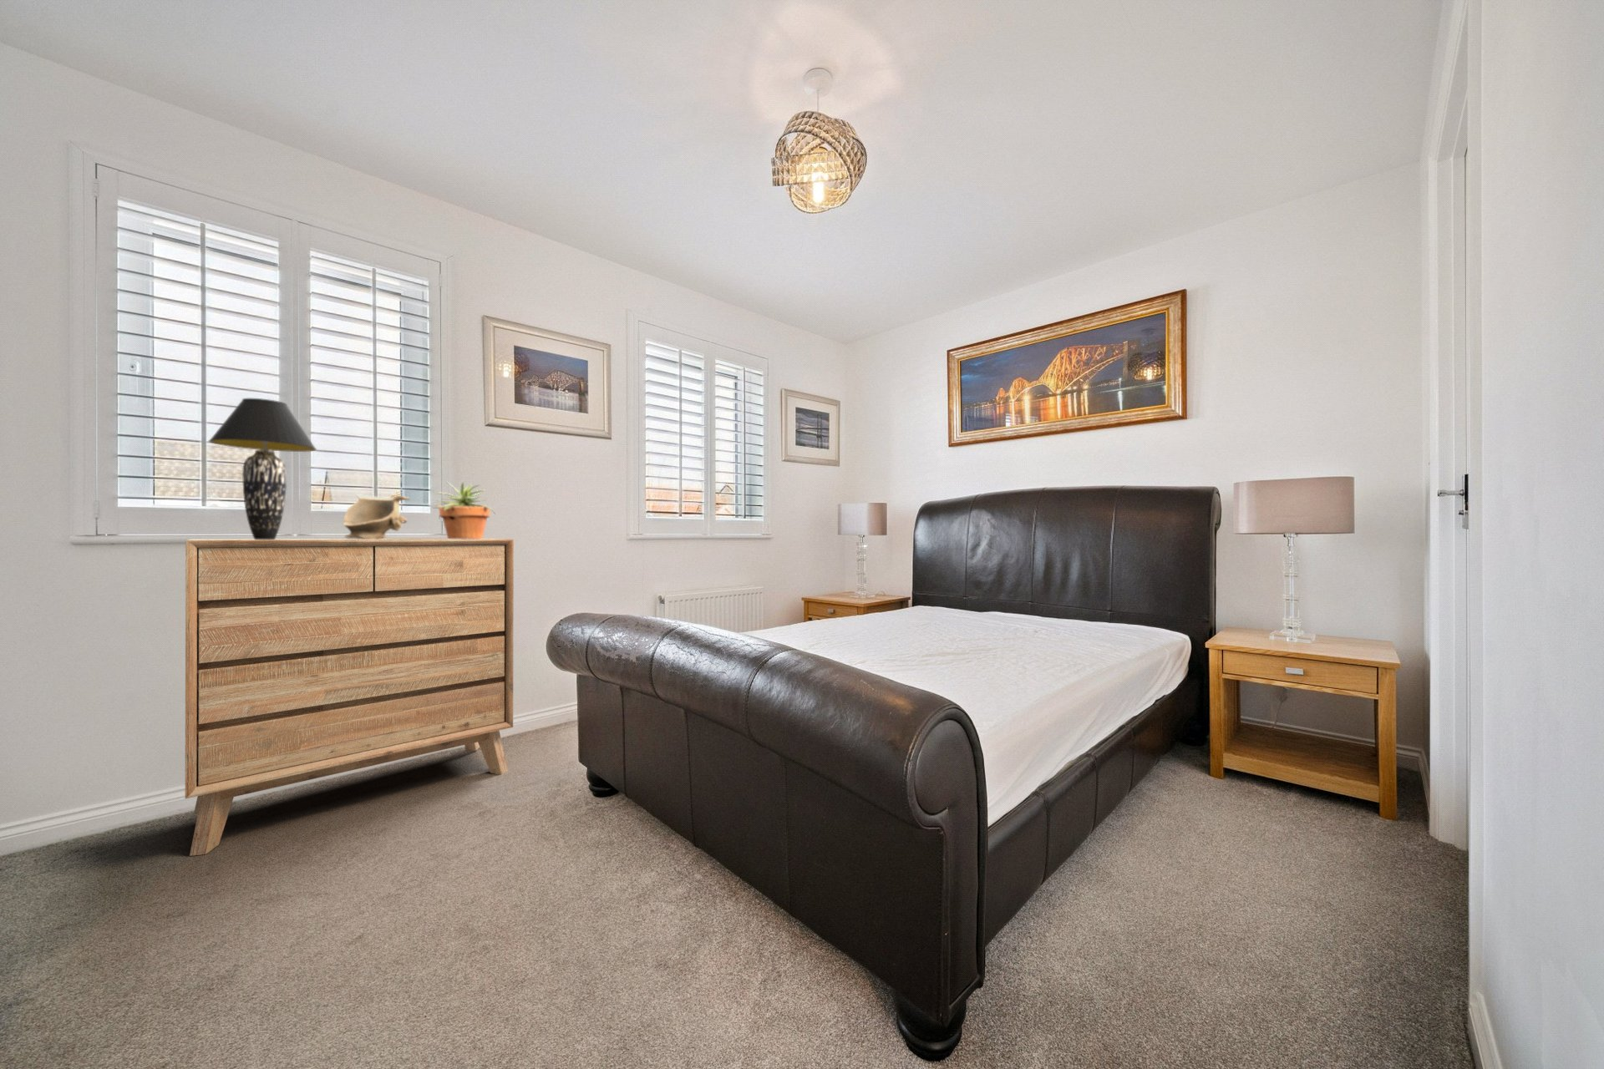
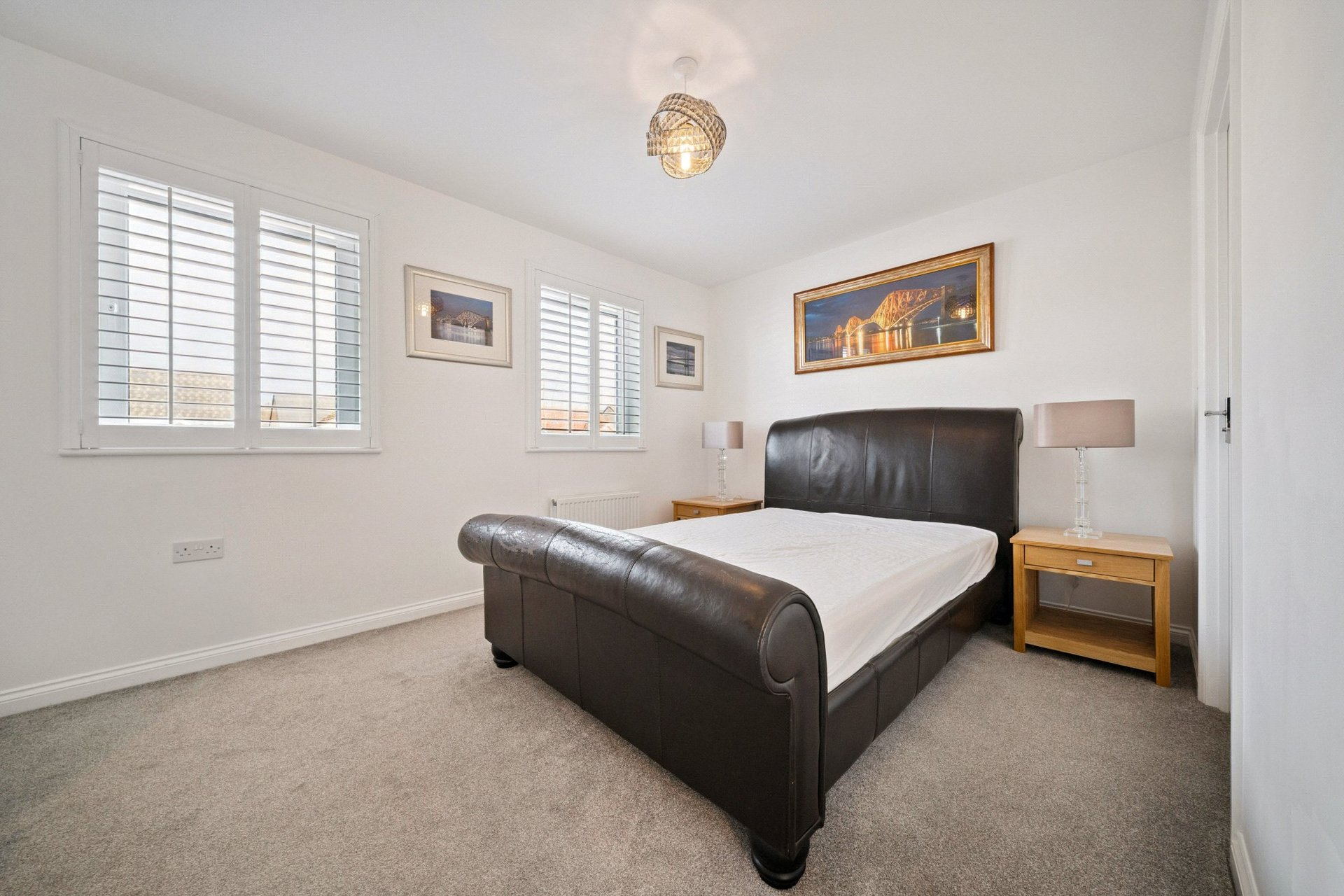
- dresser (364, 663)
- table lamp (265, 470)
- potted plant (467, 509)
- decorative bowl (377, 517)
